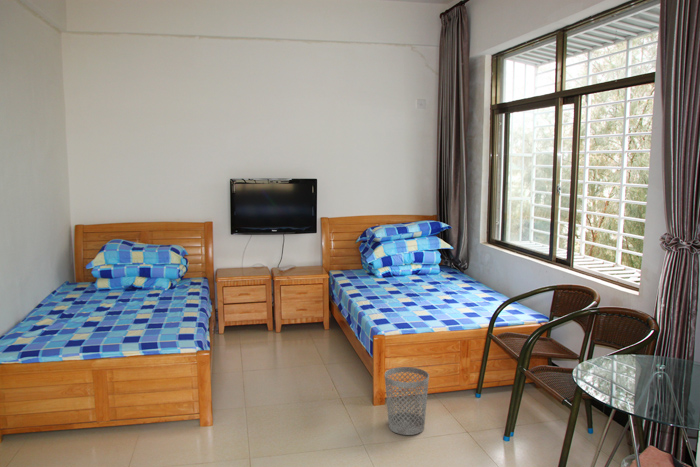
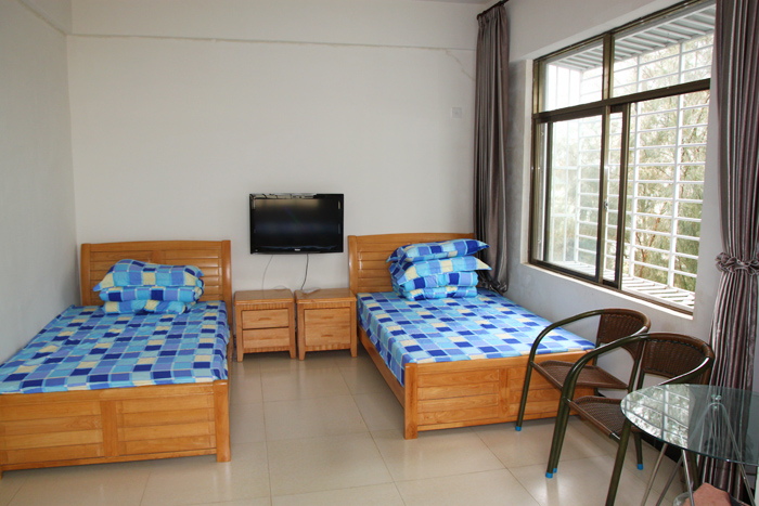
- wastebasket (406, 400)
